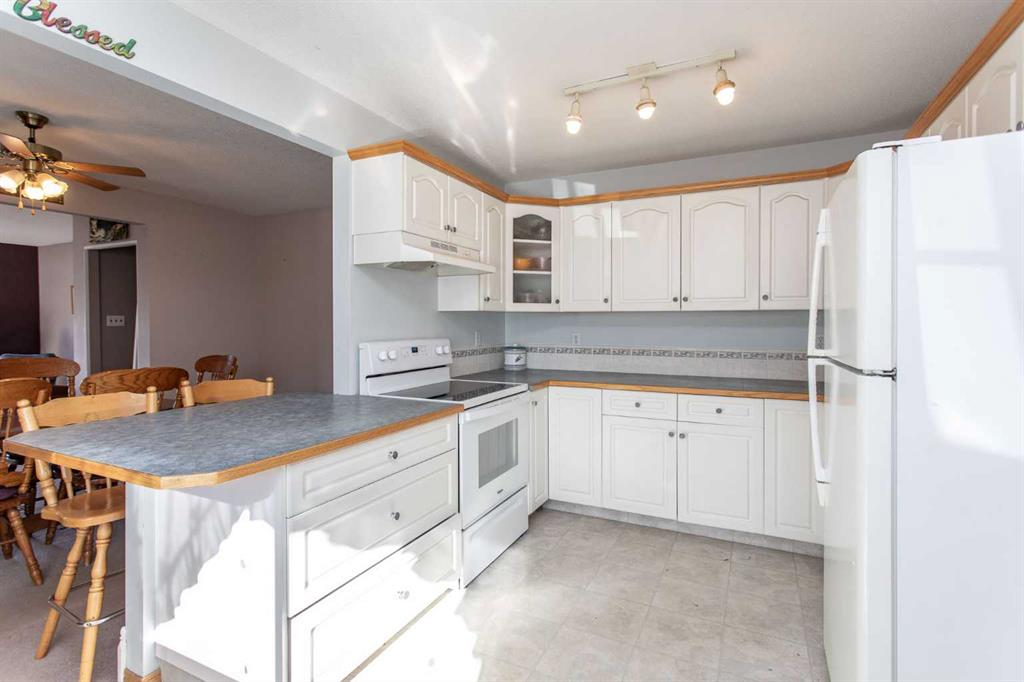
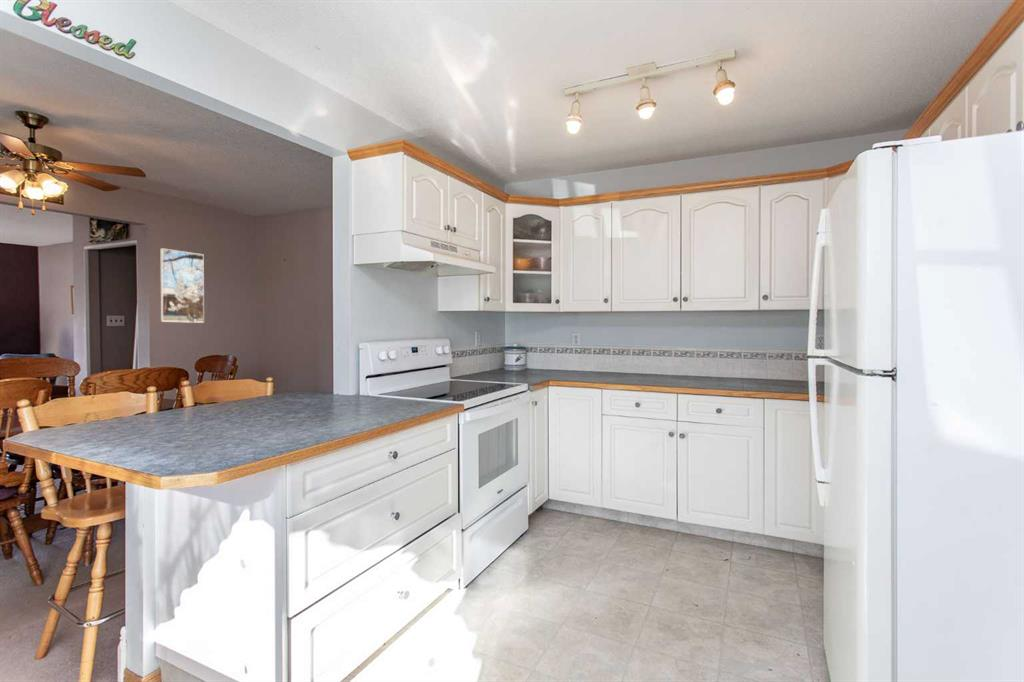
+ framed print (182, 286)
